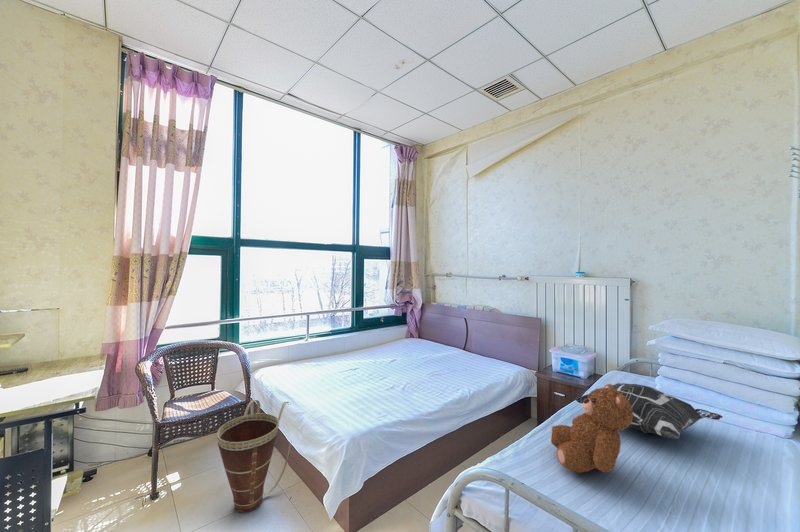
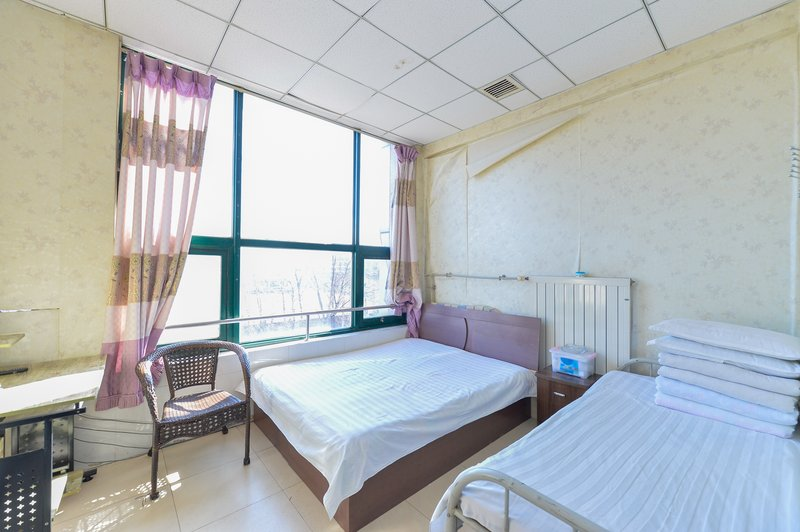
- basket (258, 450)
- decorative pillow (644, 407)
- teddy bear (590, 425)
